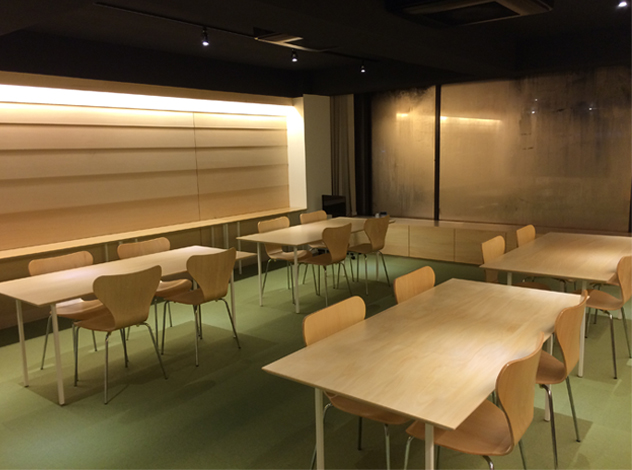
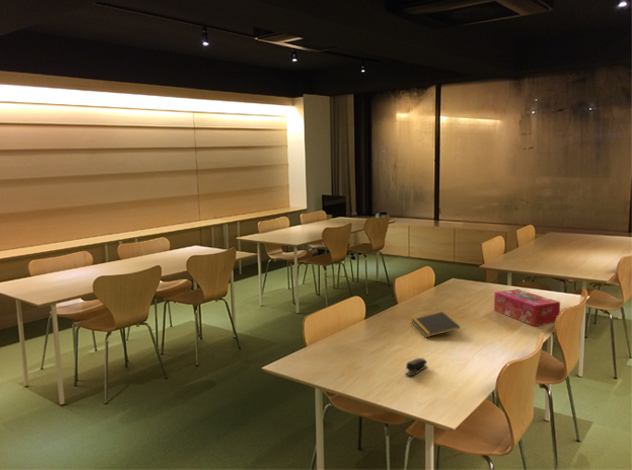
+ notepad (434, 323)
+ tissue box (525, 306)
+ stapler (416, 364)
